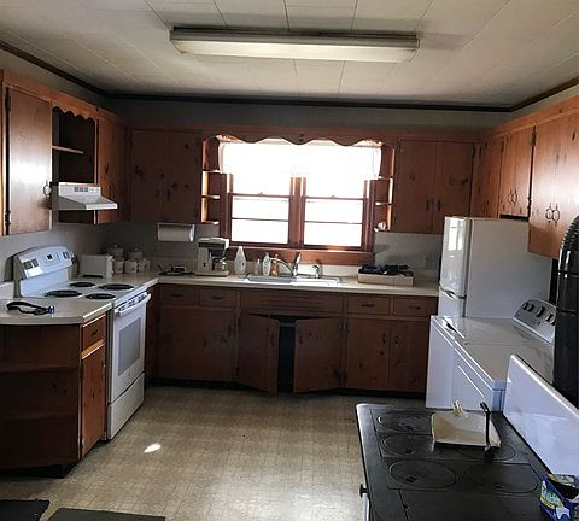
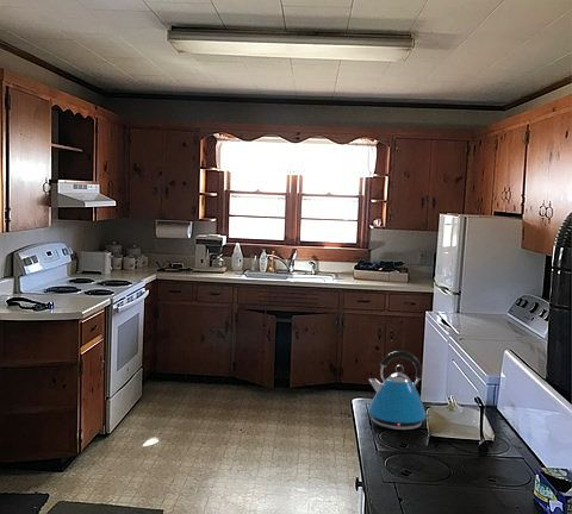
+ kettle (400, 386)
